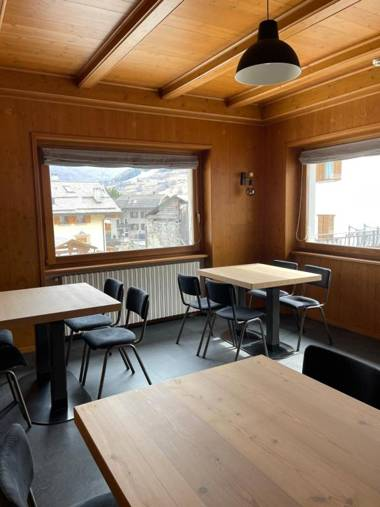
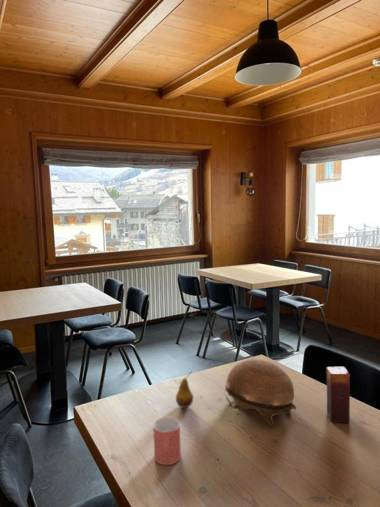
+ fruit (184, 388)
+ decorative bowl (258, 386)
+ candle (337, 394)
+ cup (166, 444)
